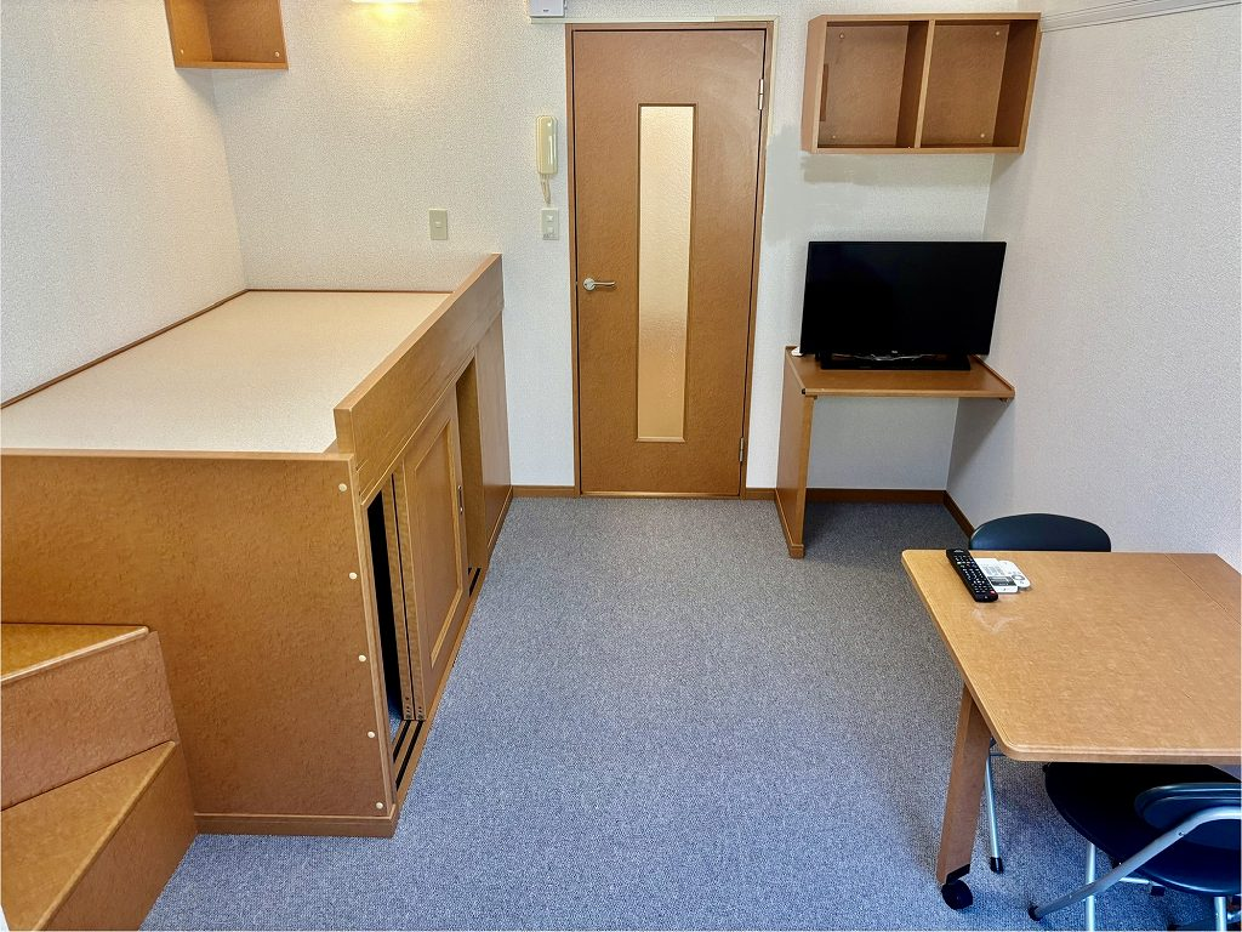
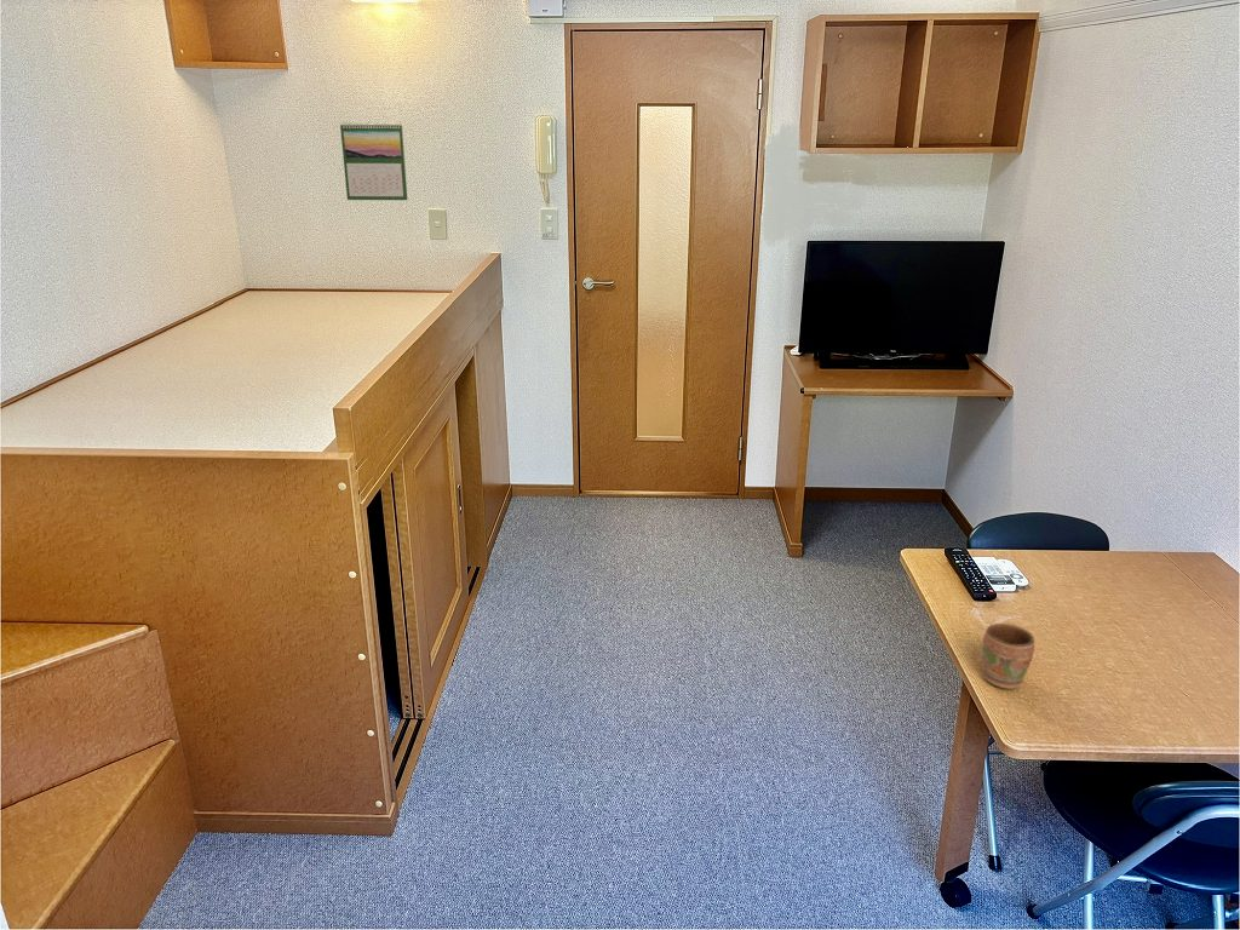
+ mug (1009, 656)
+ calendar (374, 161)
